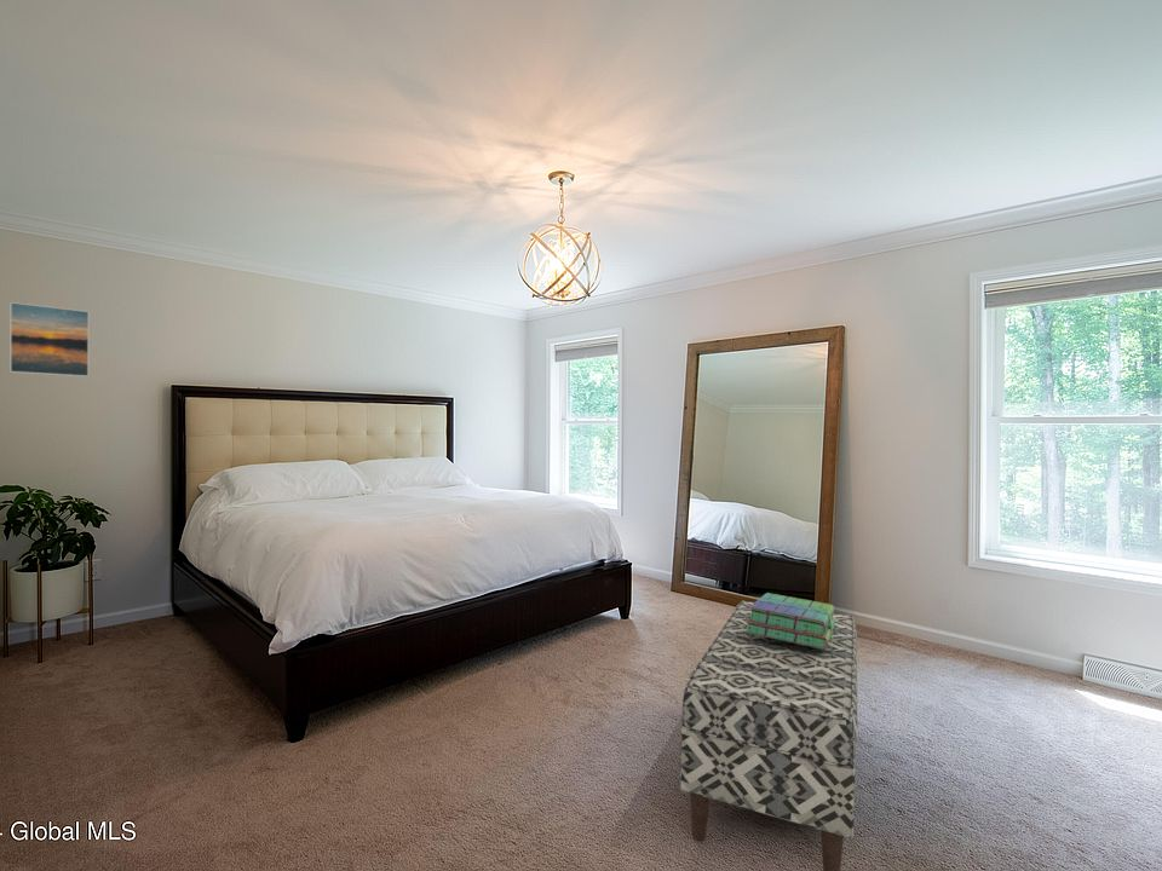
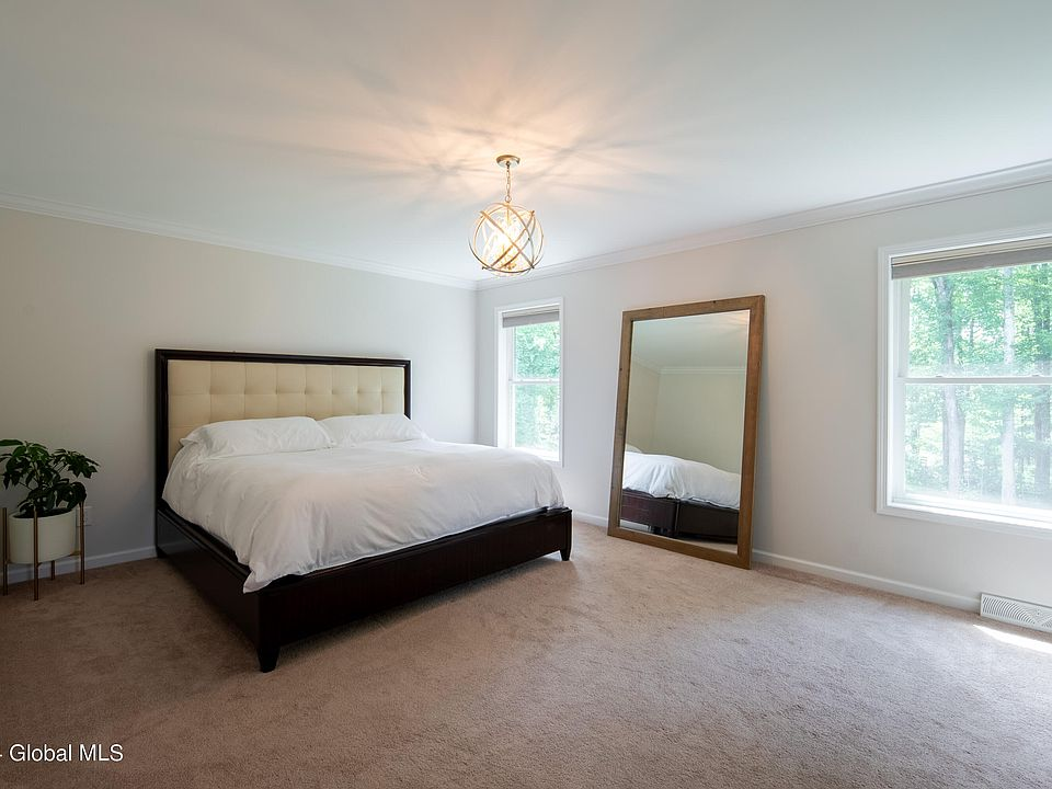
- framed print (50, 340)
- stack of books (792, 622)
- bench (781, 709)
